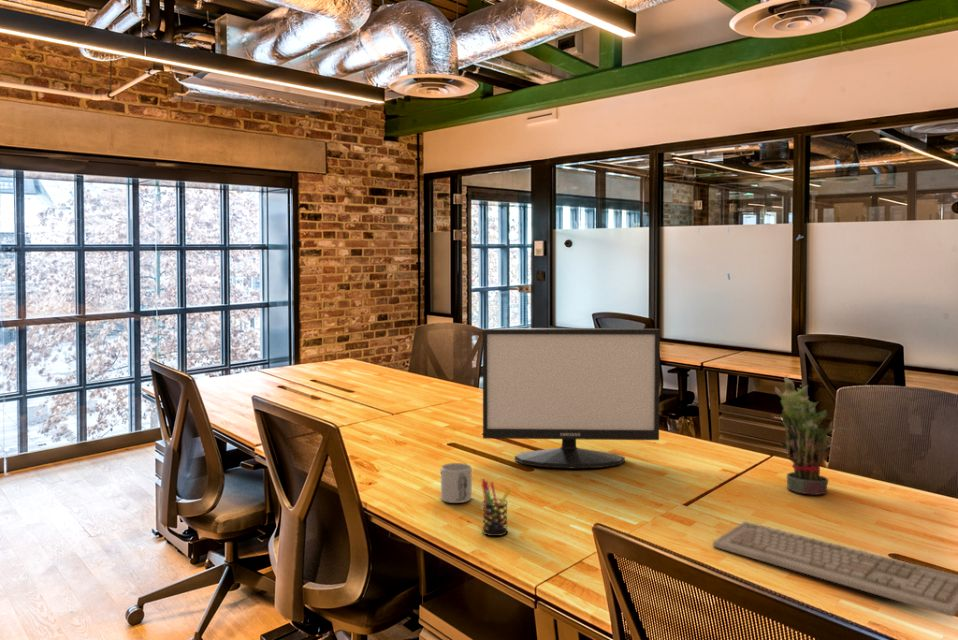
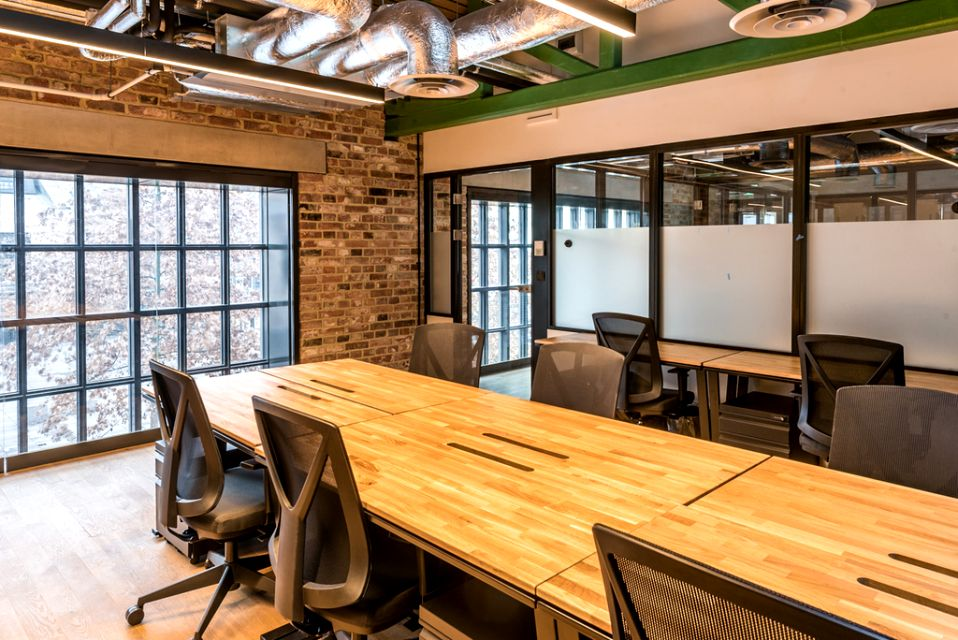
- mug (453, 481)
- potted plant (804, 433)
- pen holder (492, 506)
- keyboard (832, 561)
- monitor (569, 395)
